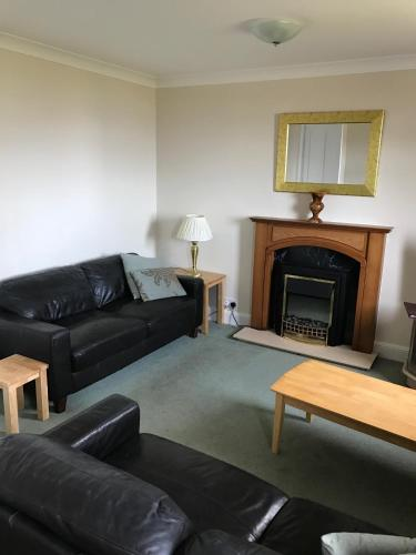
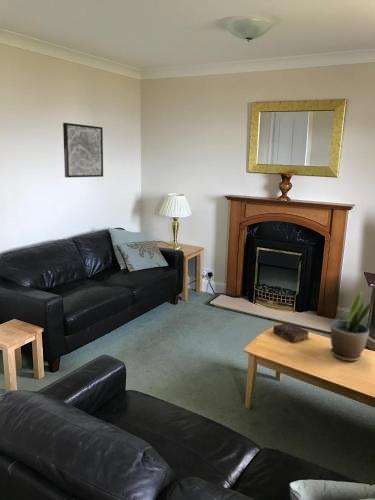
+ potted plant (350, 325)
+ book (290, 331)
+ wall art (84, 151)
